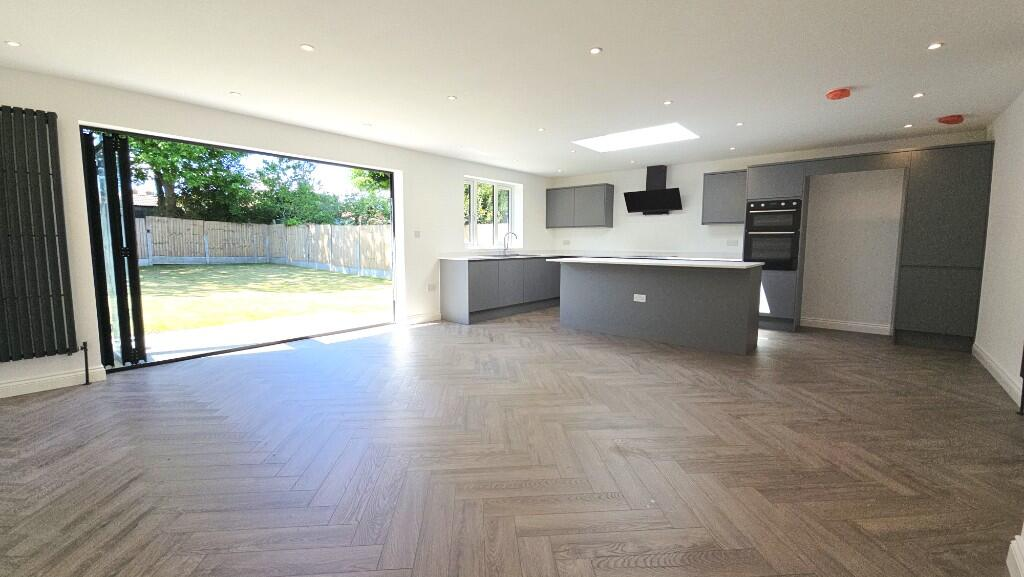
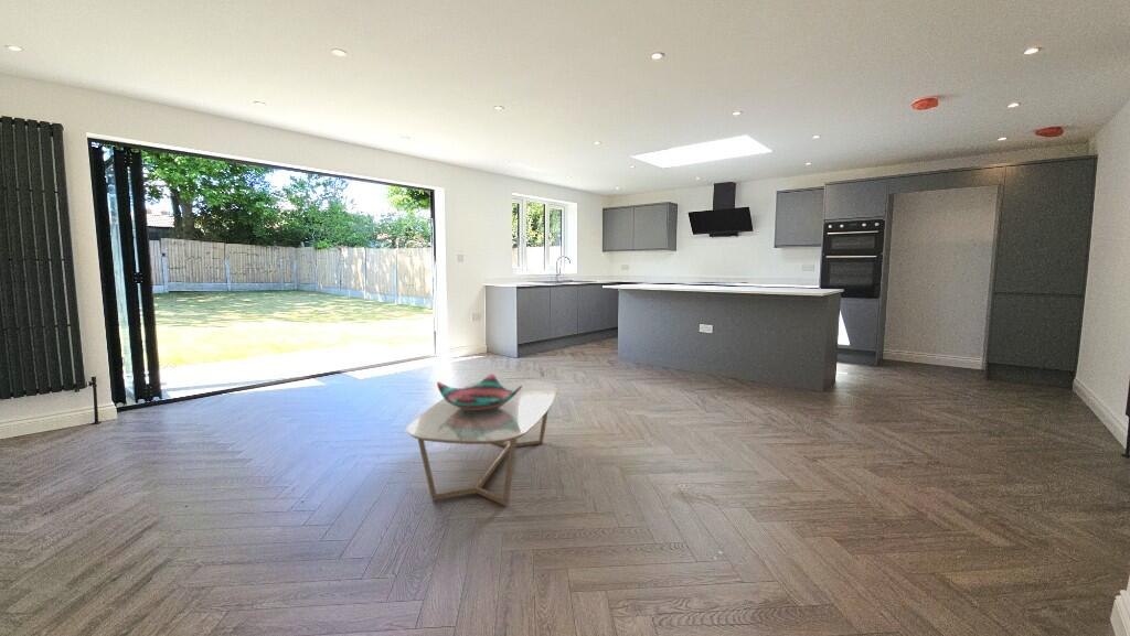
+ coffee table (494, 435)
+ decorative bowl (479, 395)
